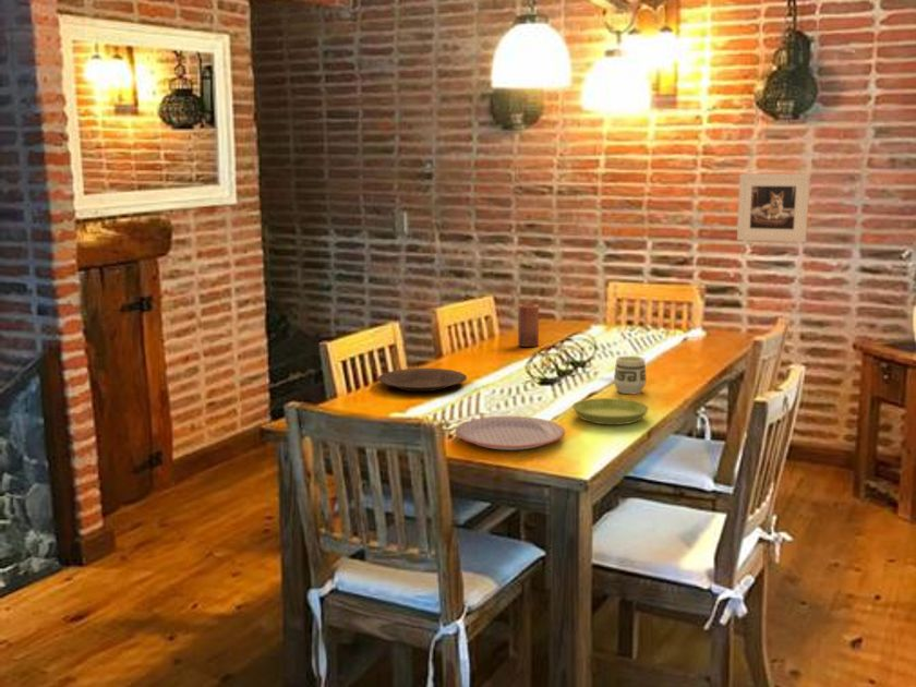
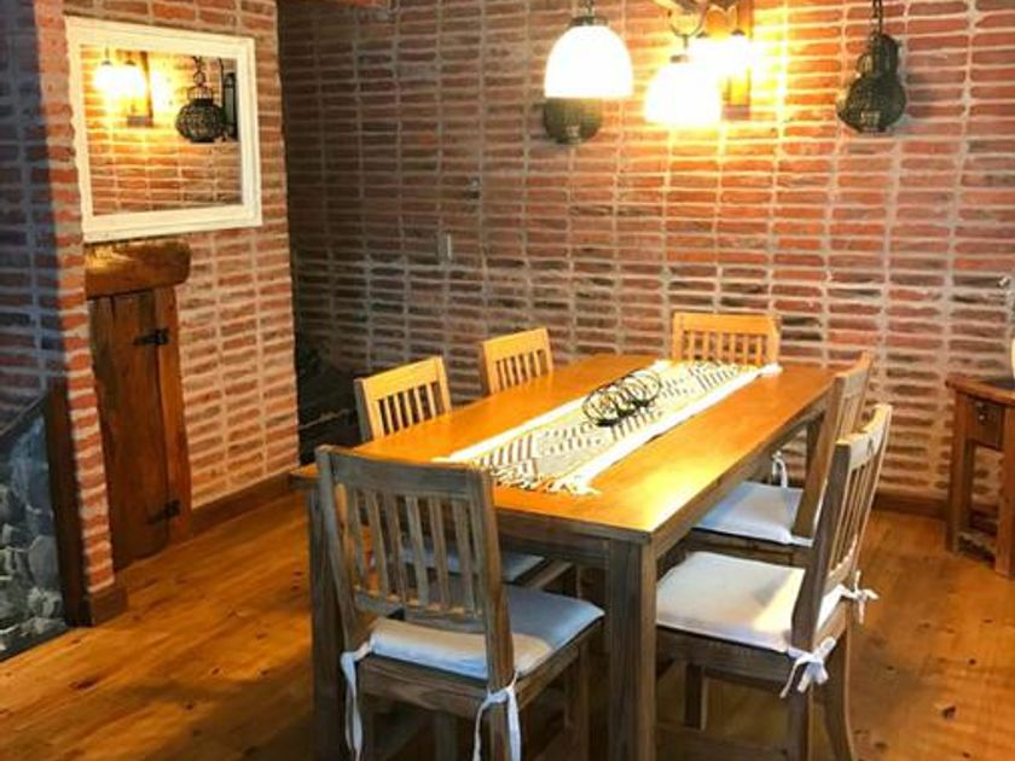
- plate (422, 381)
- candle (528, 325)
- plate (509, 434)
- saucer (610, 412)
- cup (629, 374)
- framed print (772, 207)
